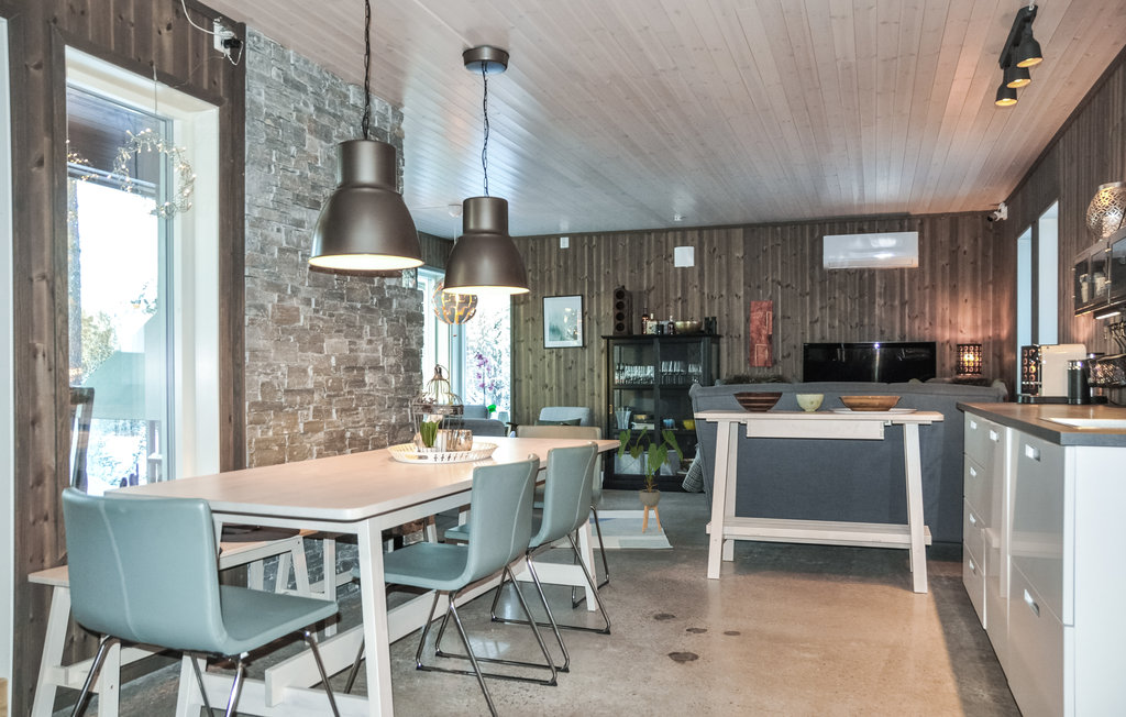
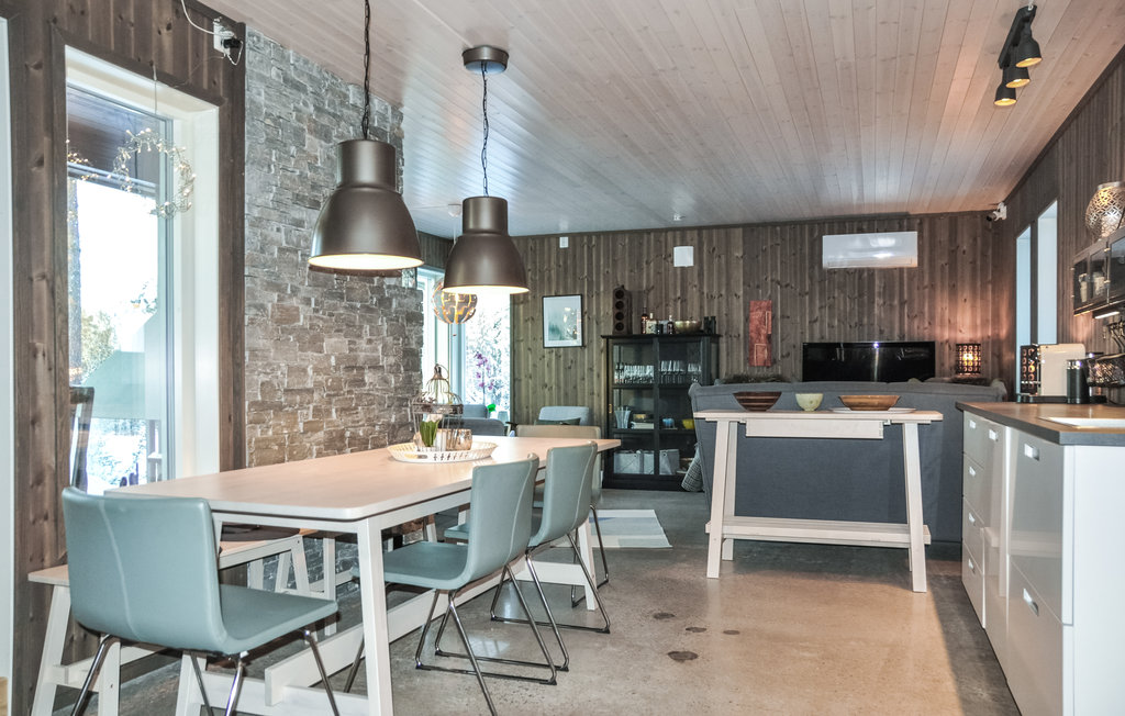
- house plant (652, 479)
